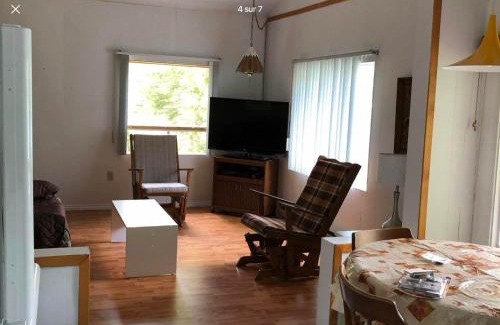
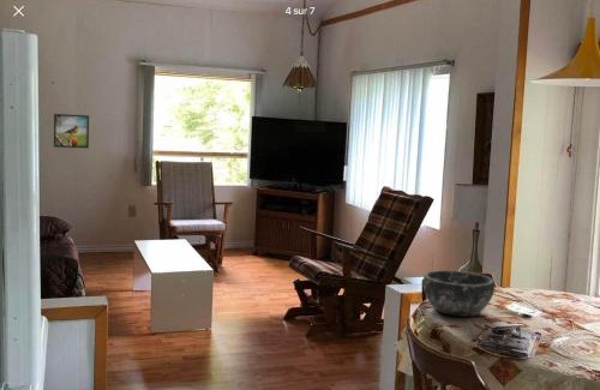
+ bowl (457, 294)
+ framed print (71, 131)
